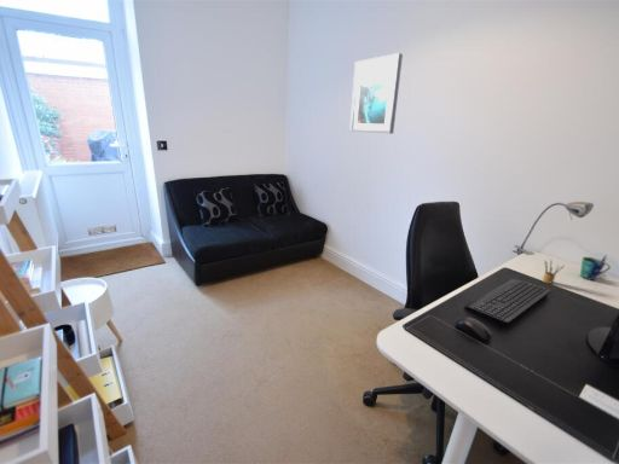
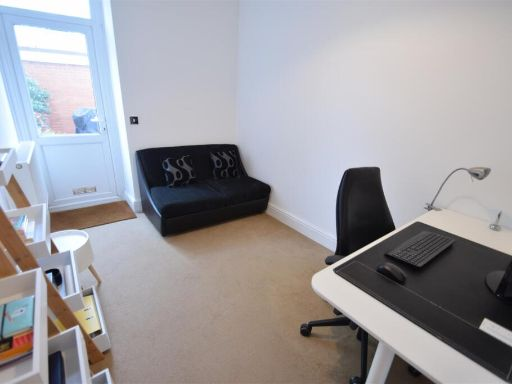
- cup (594, 269)
- wall art (374, 97)
- pencil box (550, 271)
